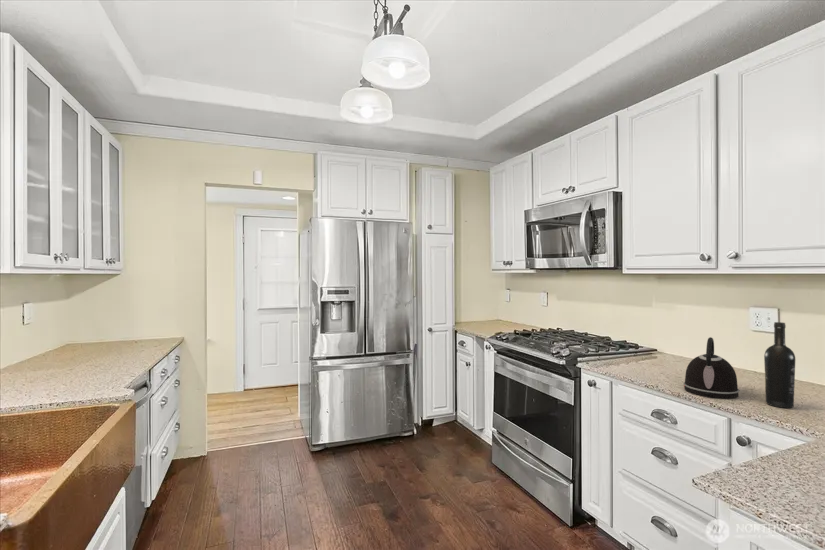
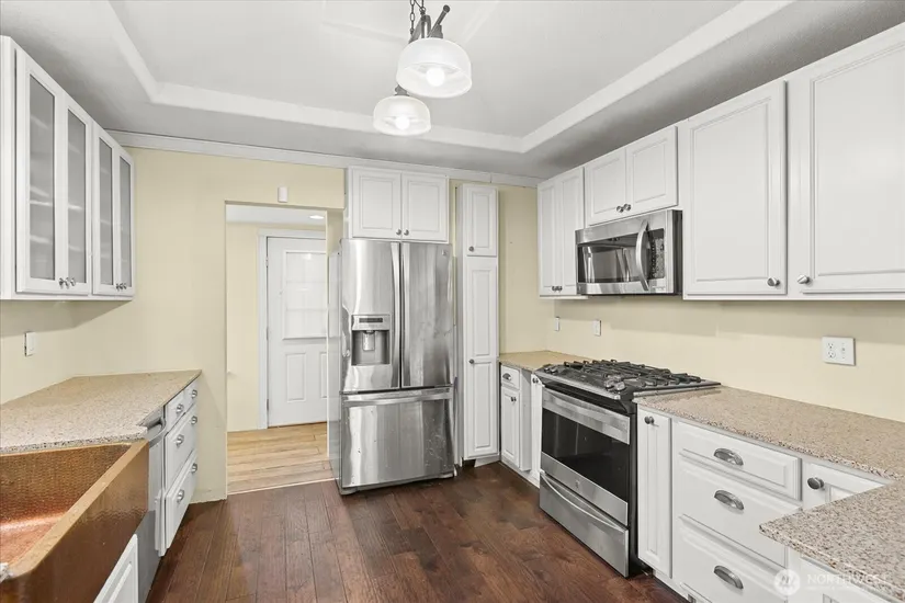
- wine bottle (779, 363)
- kettle (710, 364)
